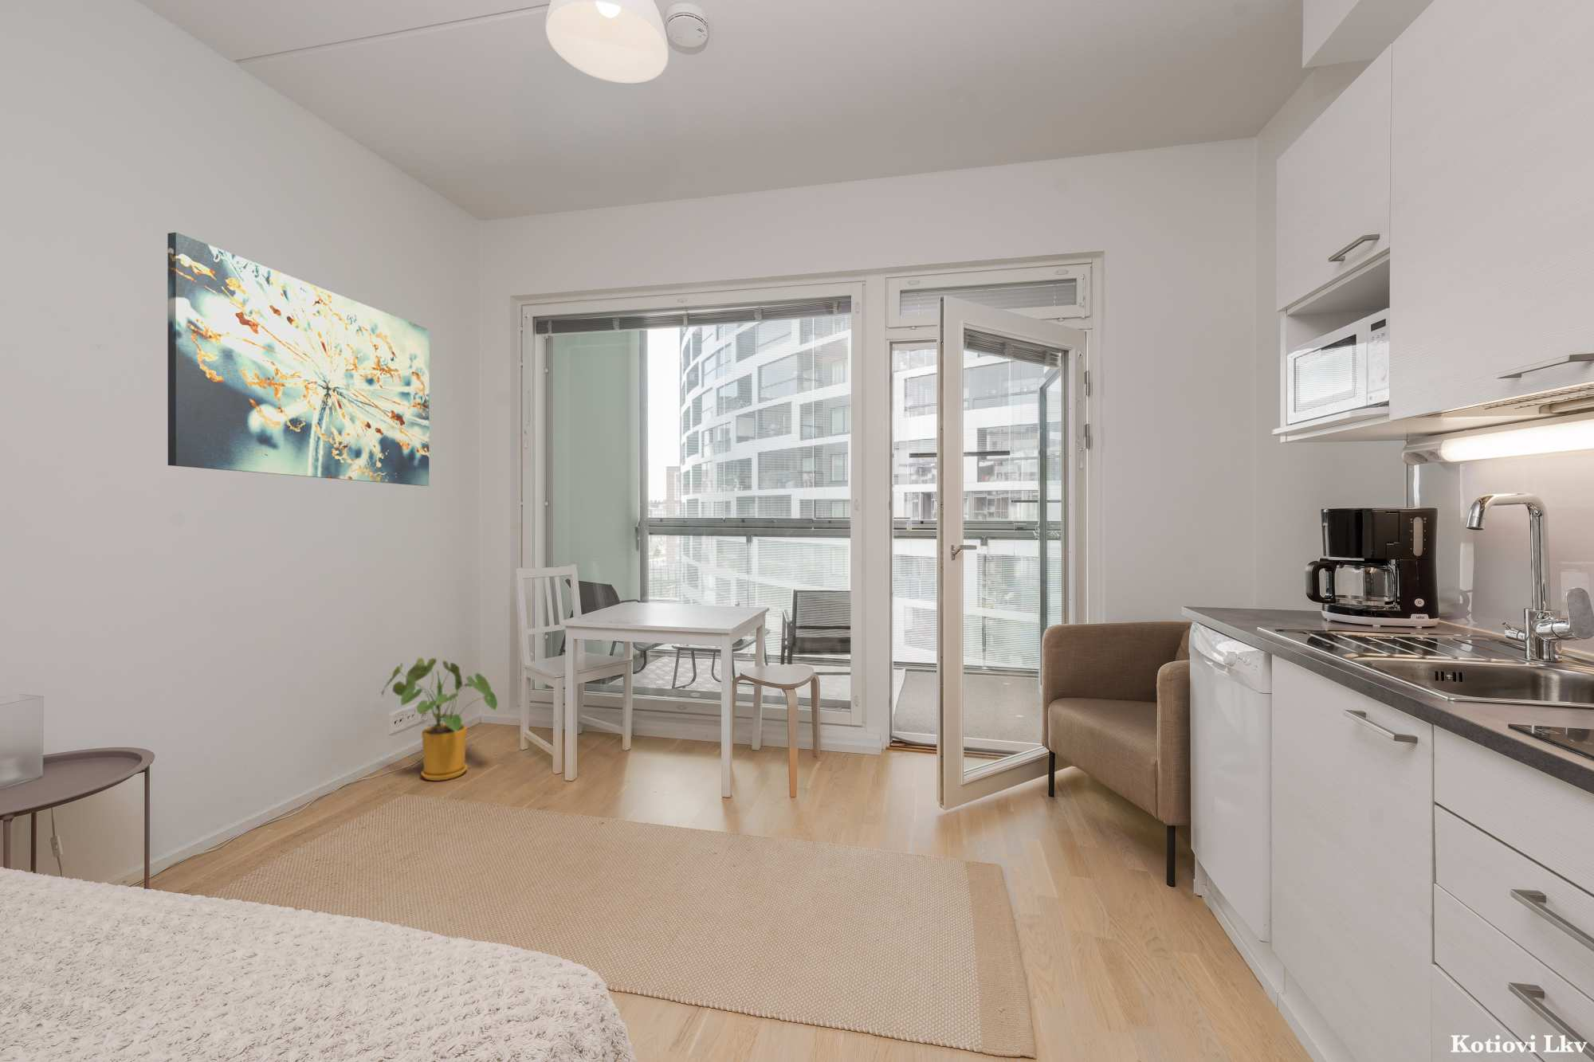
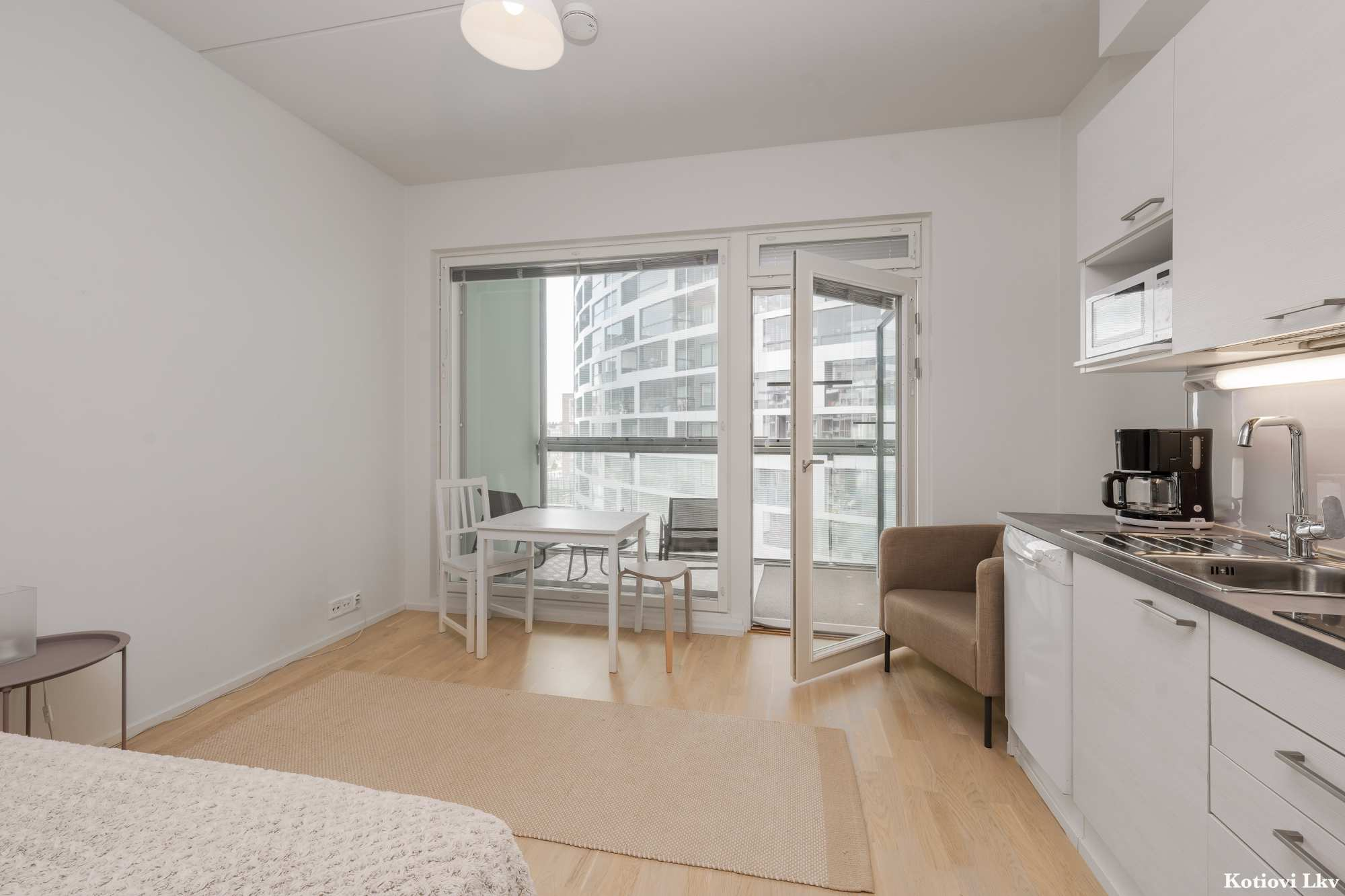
- wall art (324, 384)
- house plant (440, 718)
